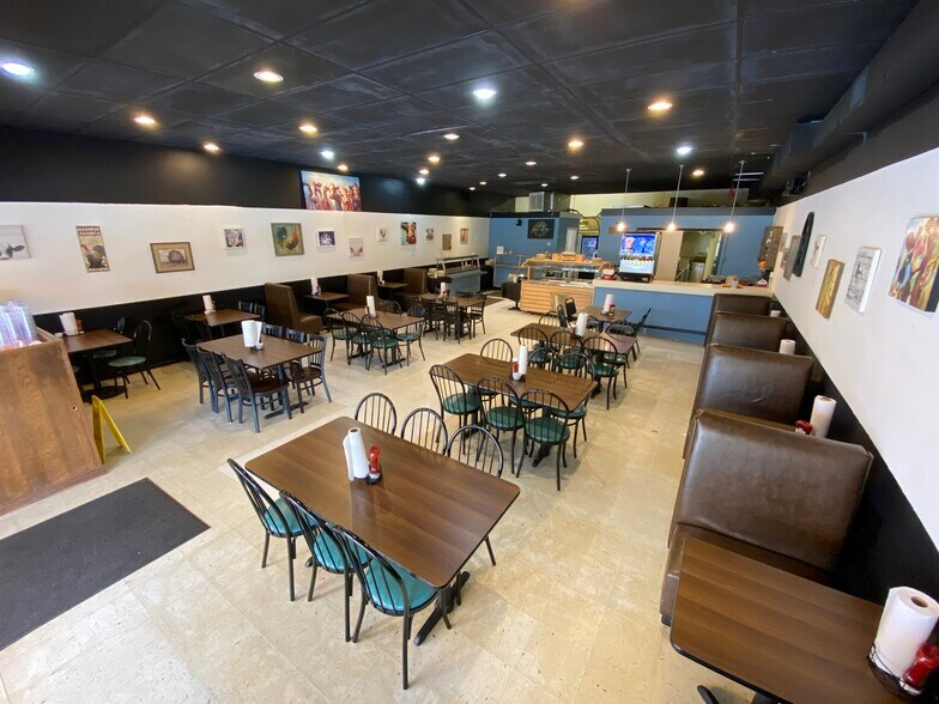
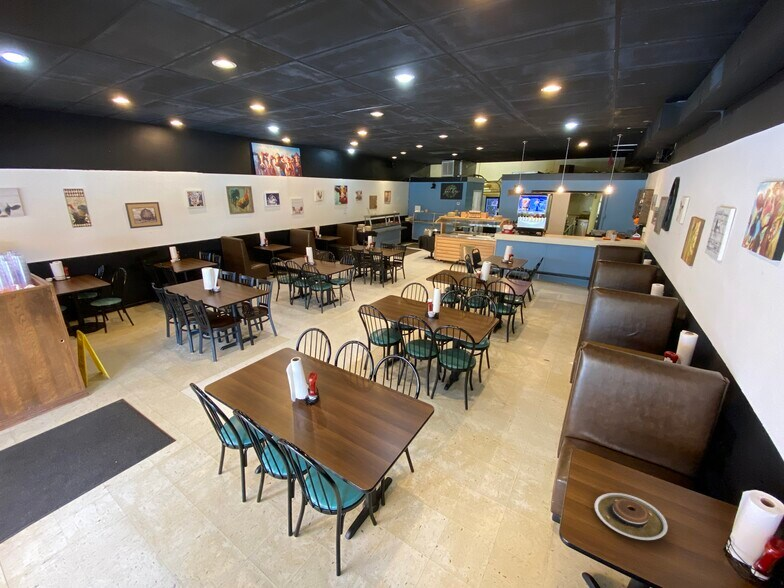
+ plate (630, 513)
